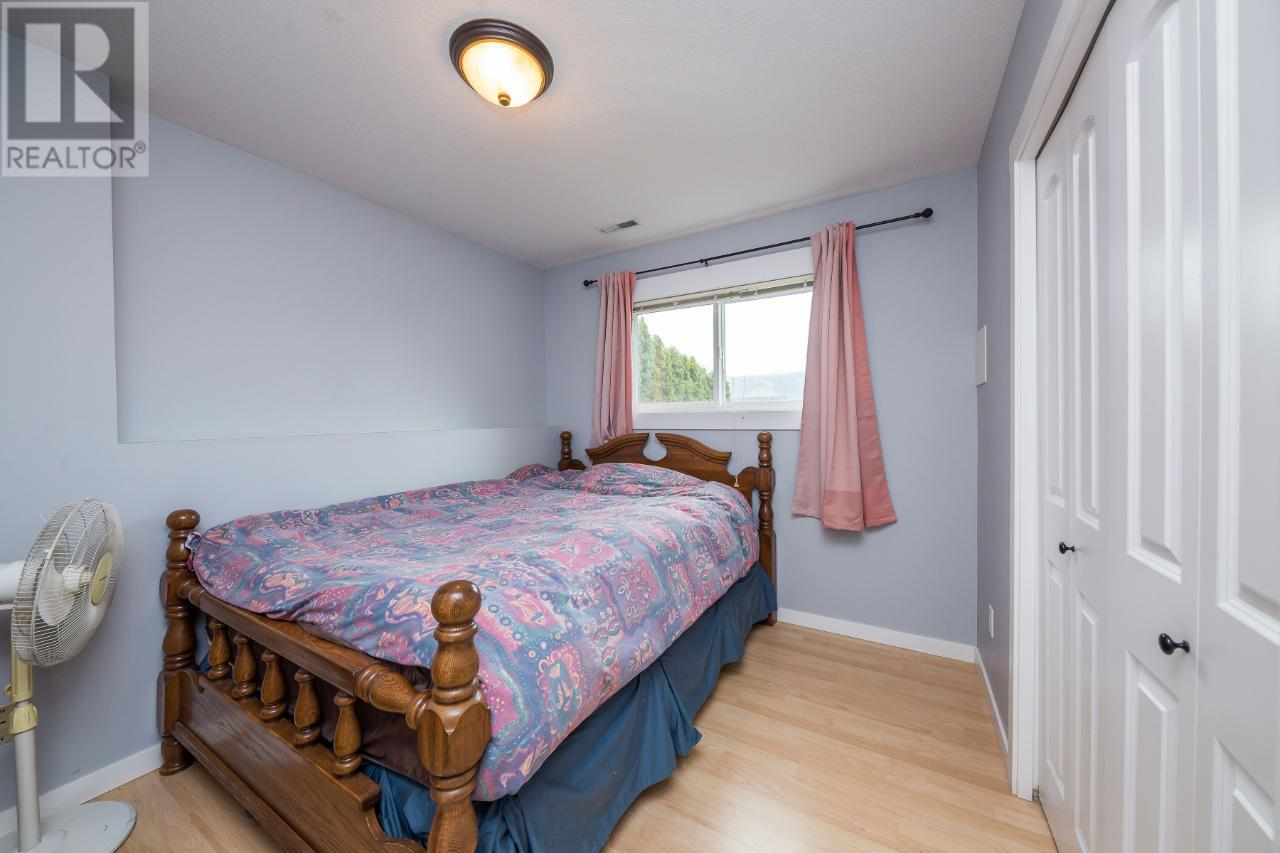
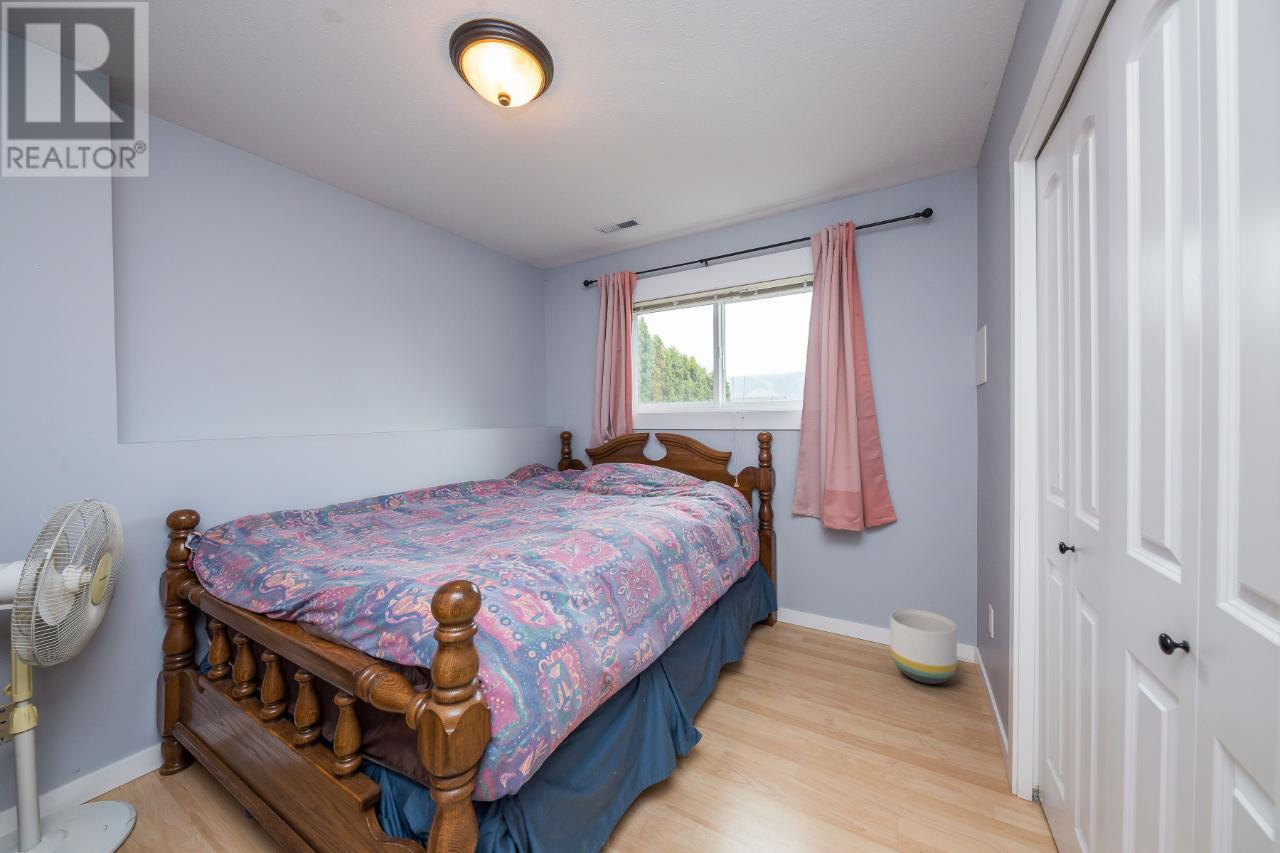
+ planter (922, 648)
